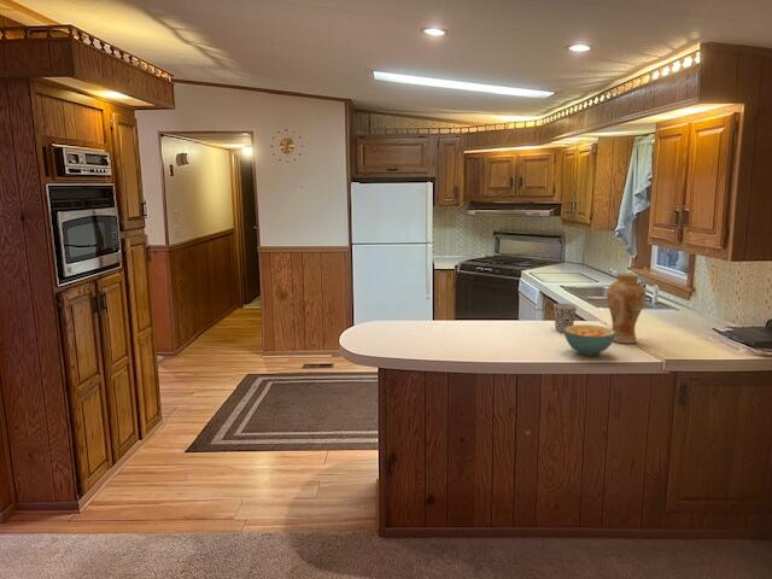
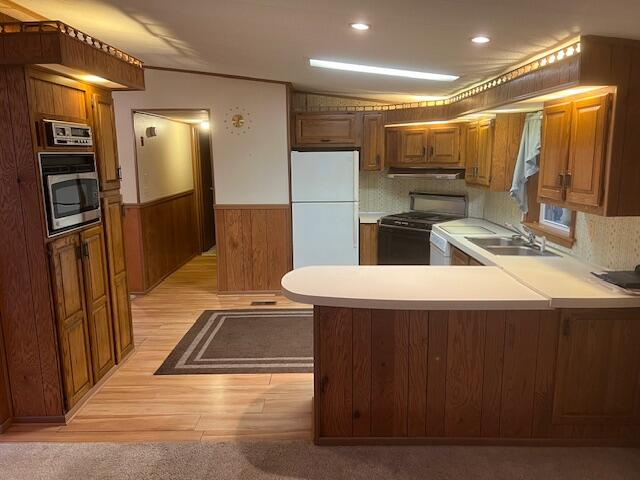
- vase (625, 306)
- cereal bowl (589, 341)
- cup (563, 317)
